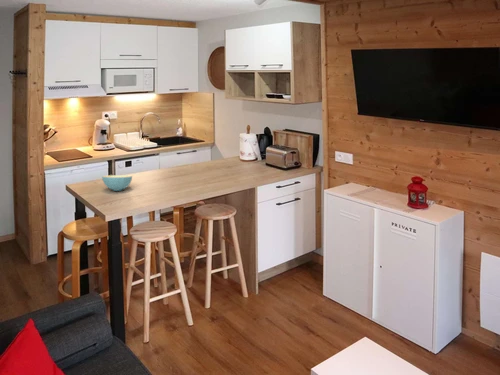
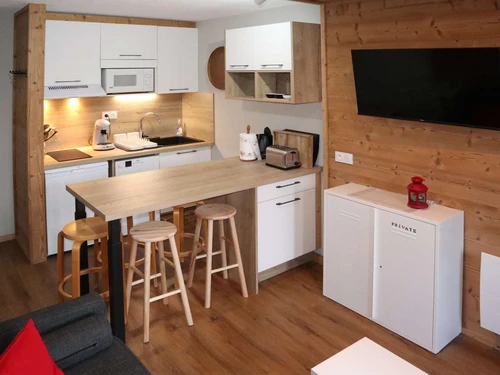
- cereal bowl (117, 183)
